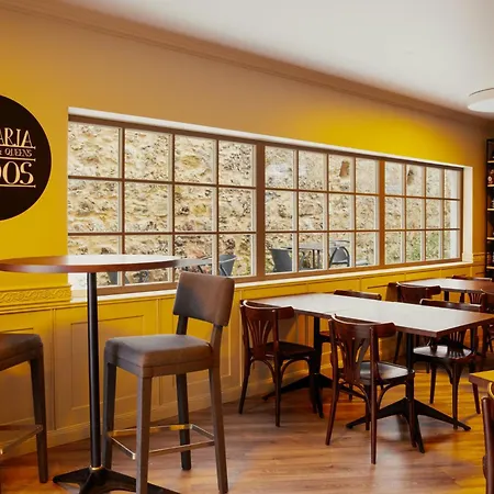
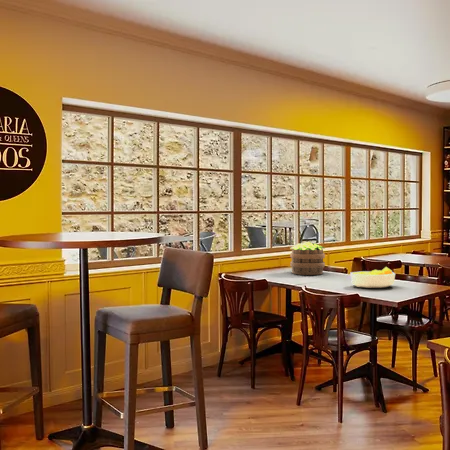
+ potted plant (307, 257)
+ fruit bowl (372, 276)
